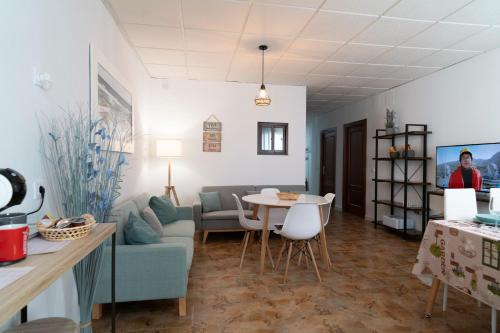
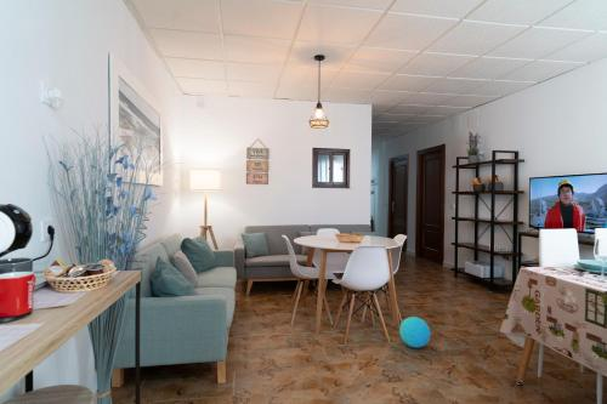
+ ball (414, 331)
